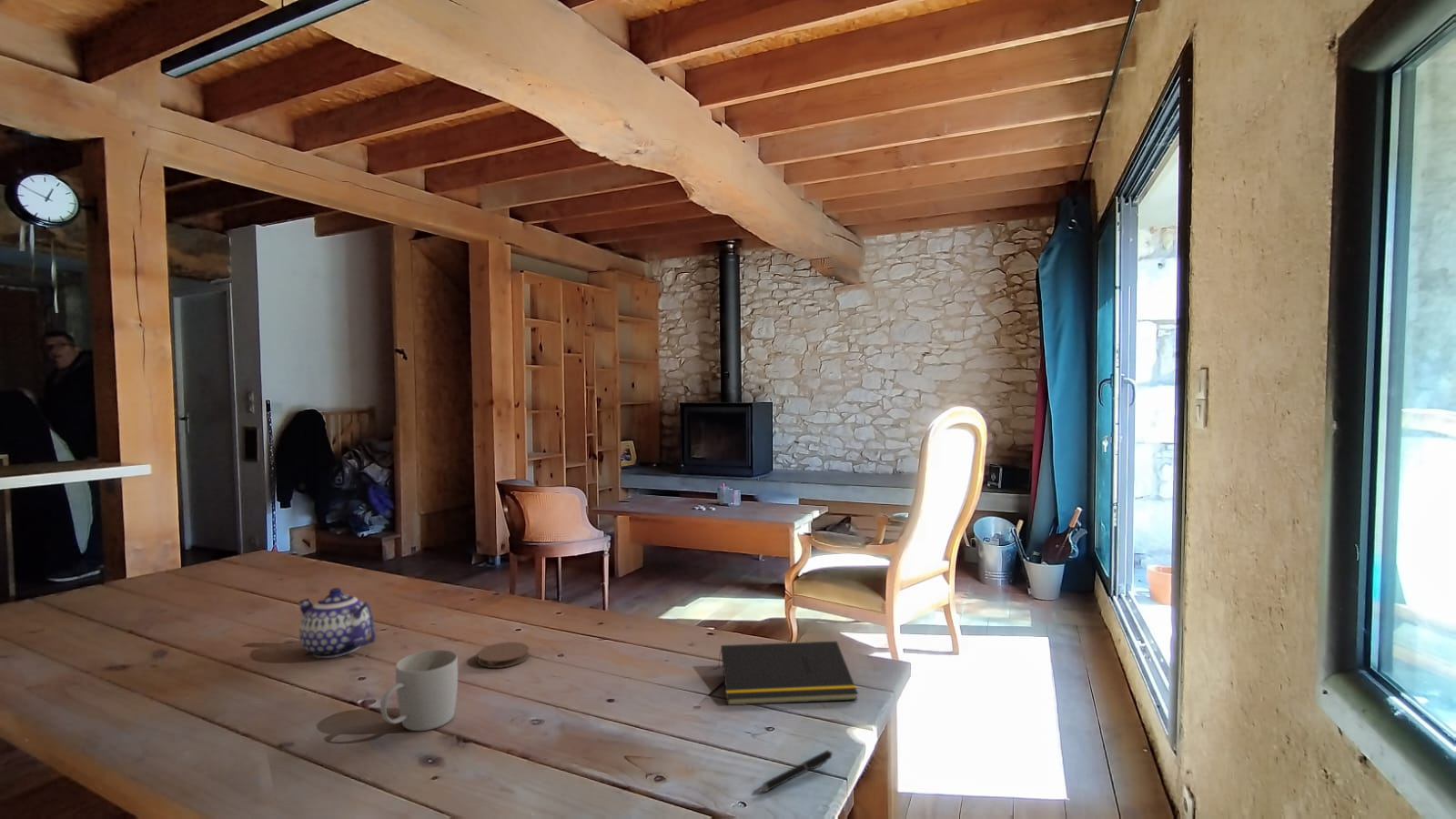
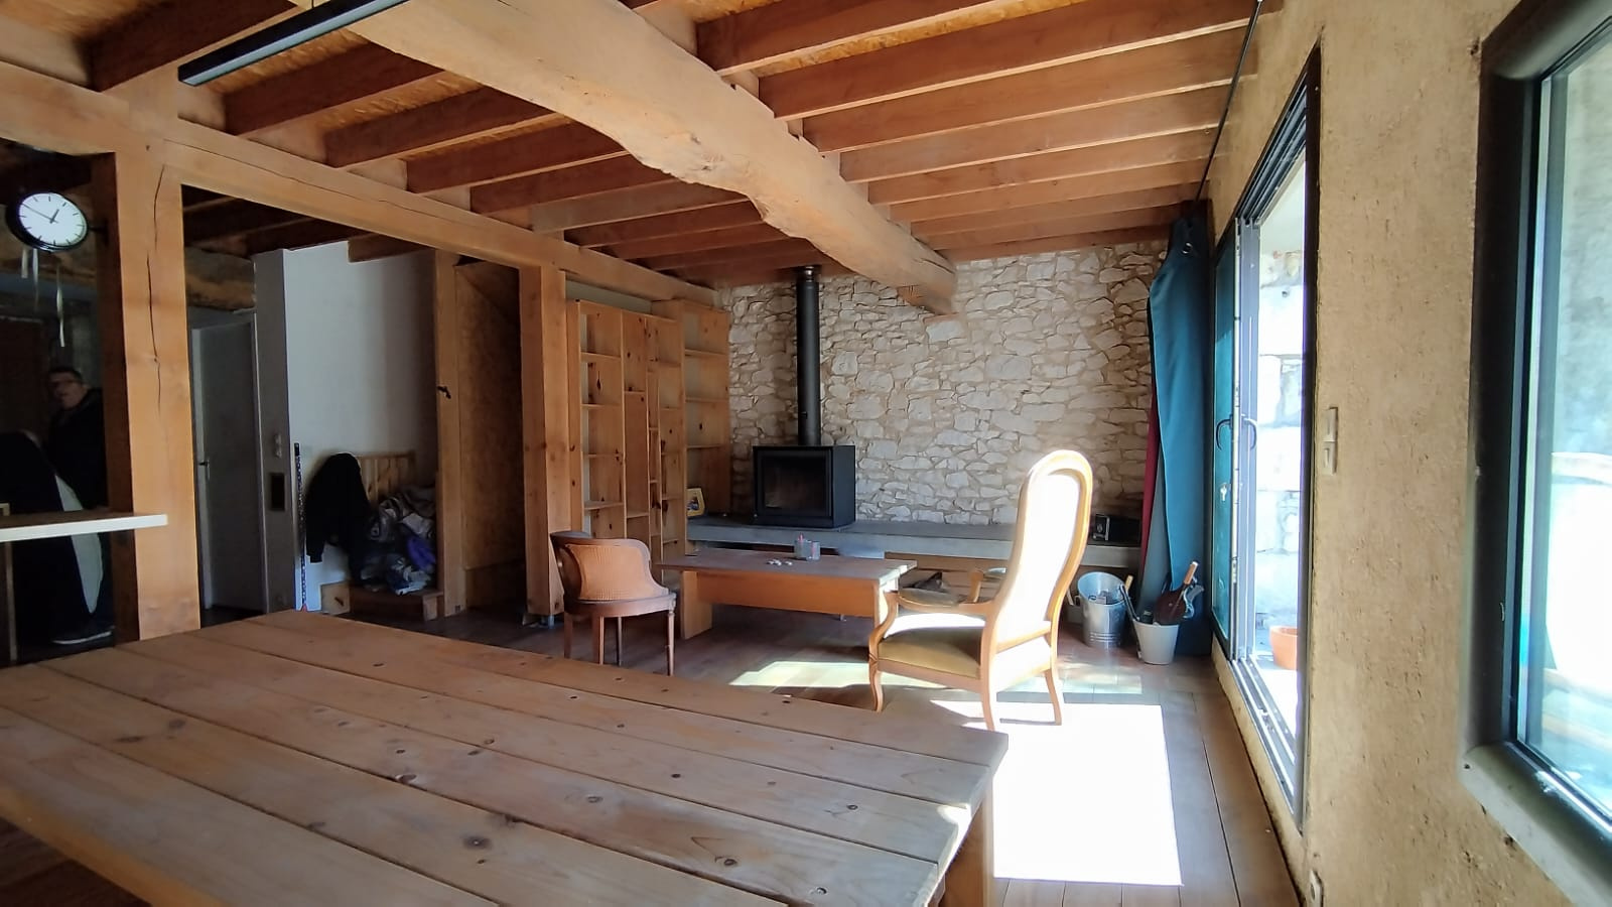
- teapot (337, 619)
- notepad (785, 671)
- coaster (503, 654)
- mug (418, 694)
- pen (795, 771)
